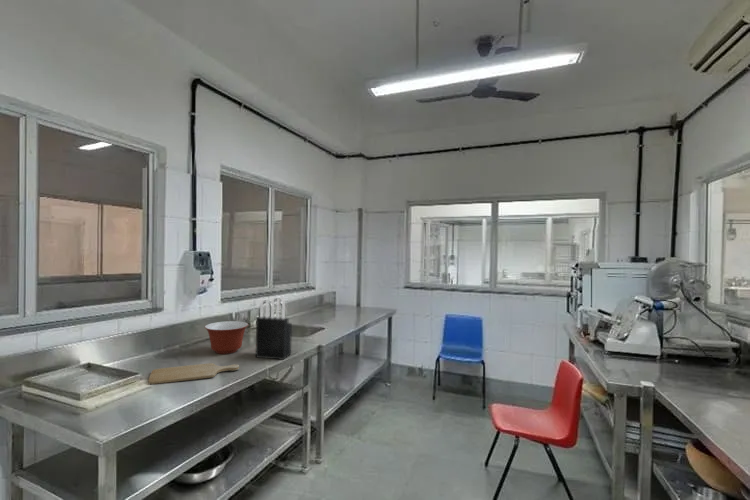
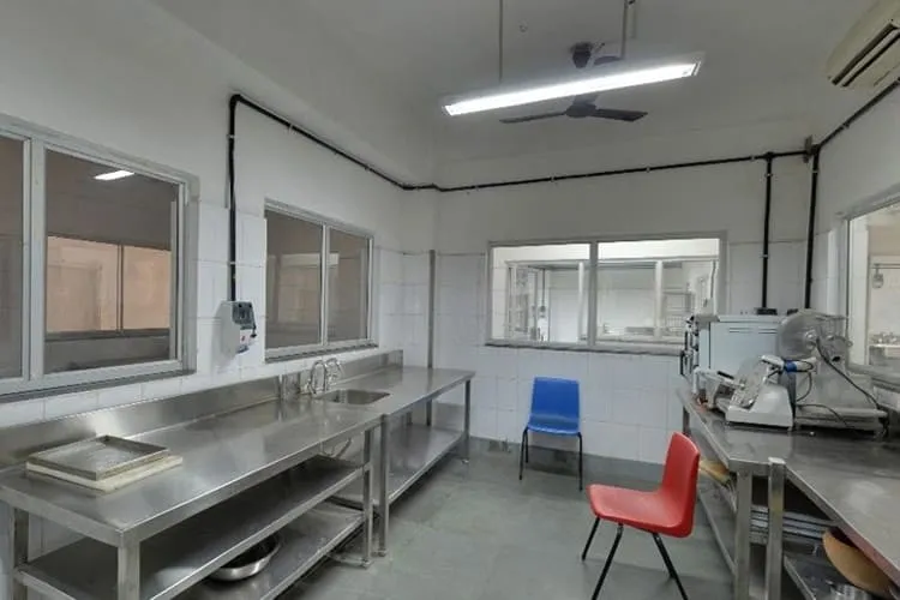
- knife block (275, 326)
- mixing bowl (226, 338)
- chopping board (196, 371)
